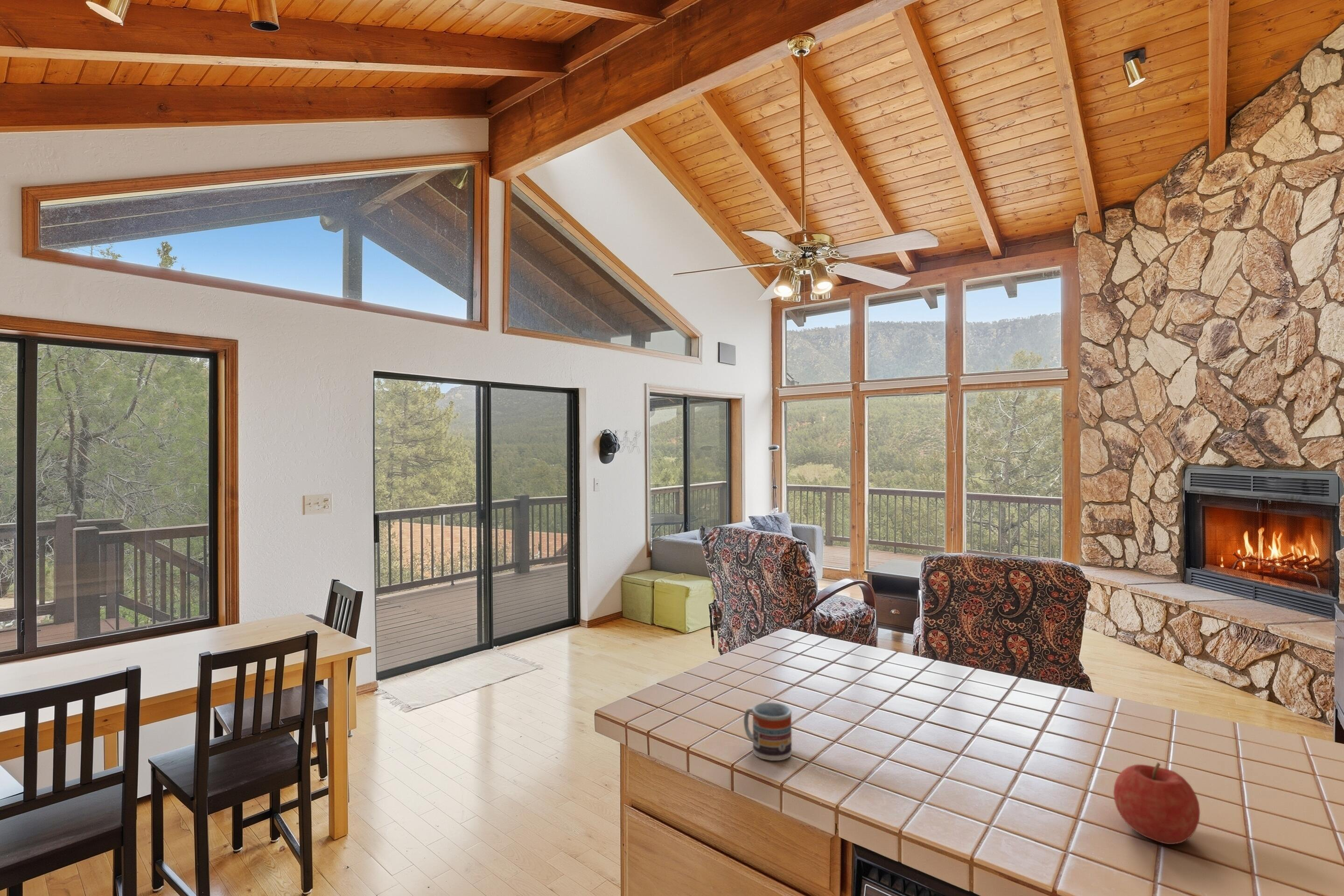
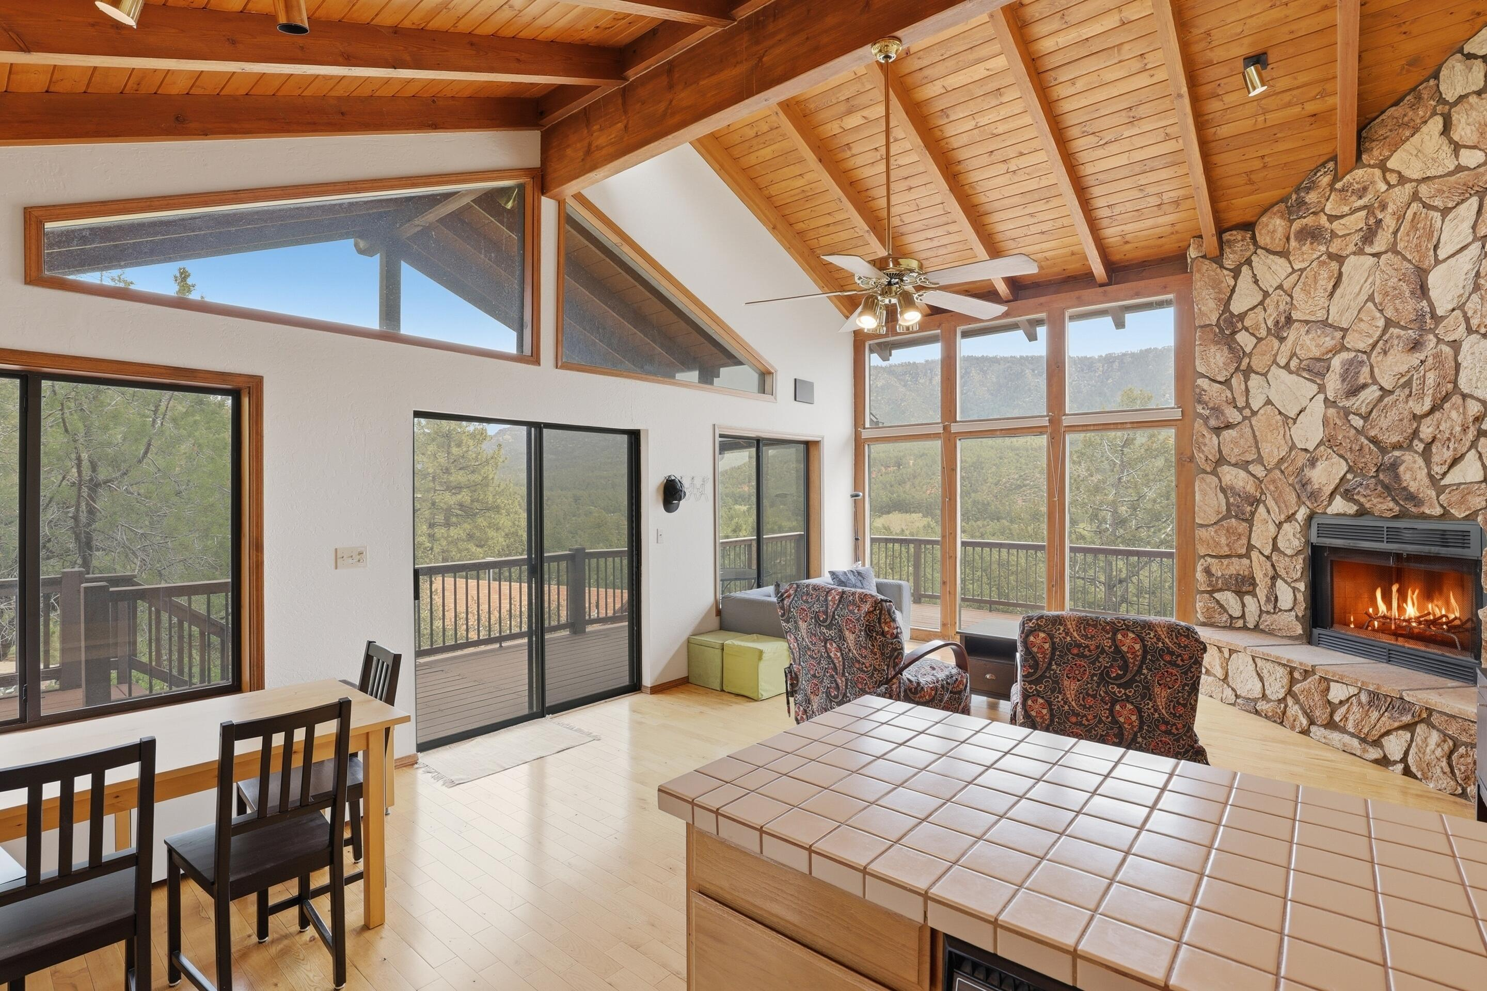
- fruit (1157, 797)
- cup (765, 729)
